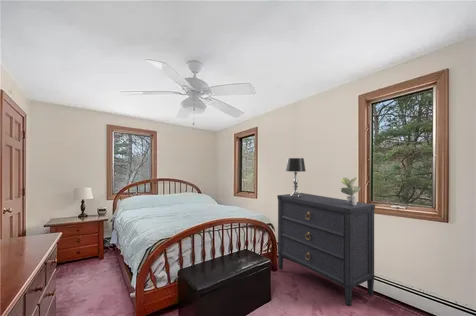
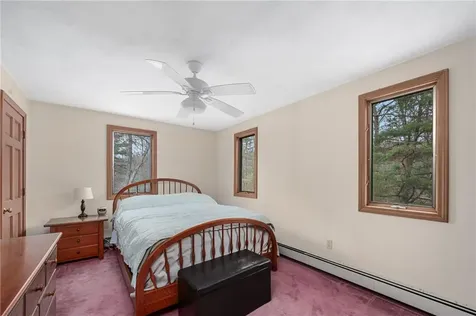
- table lamp (295, 177)
- potted plant (348, 190)
- dresser (320, 240)
